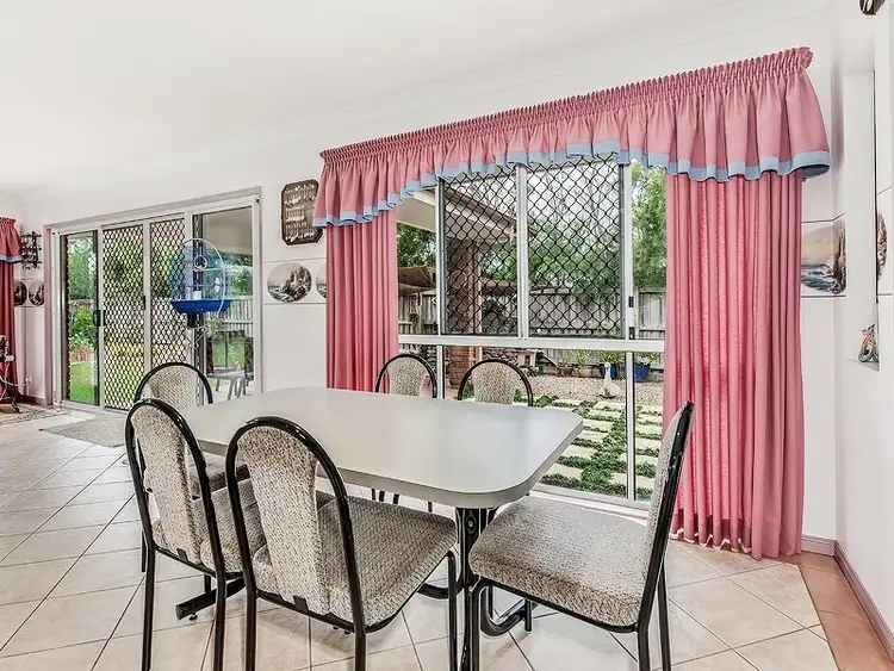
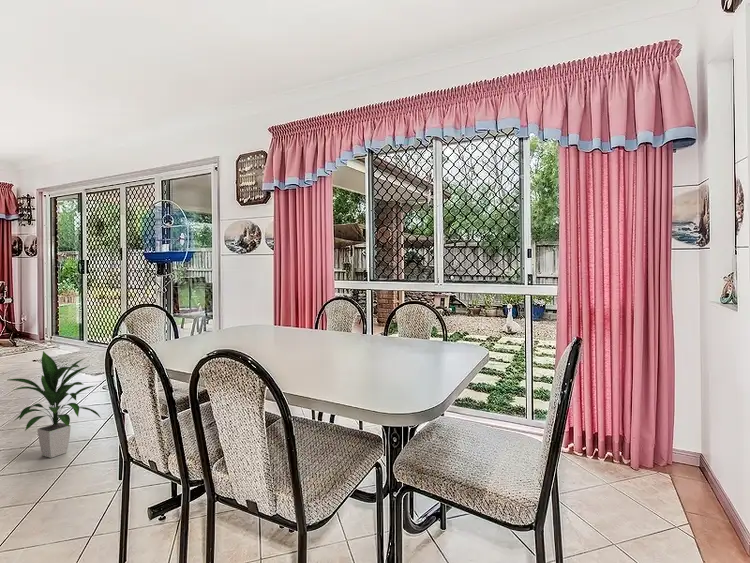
+ indoor plant (58, 402)
